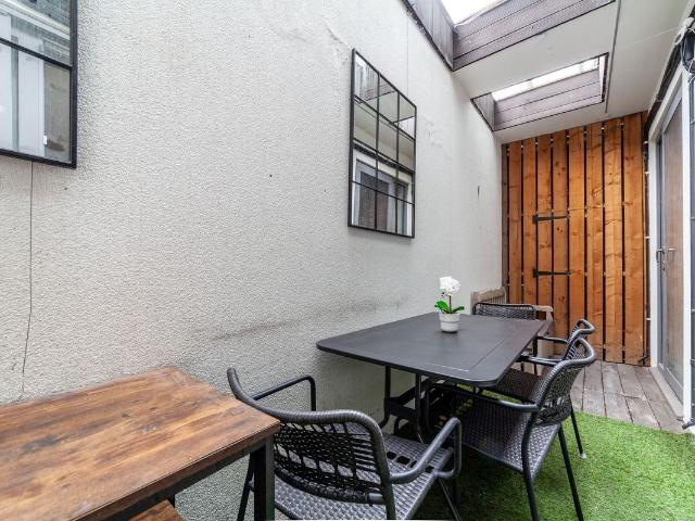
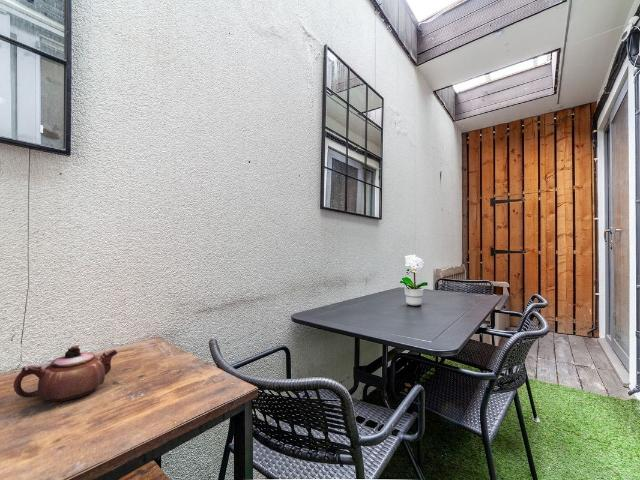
+ teapot (70, 369)
